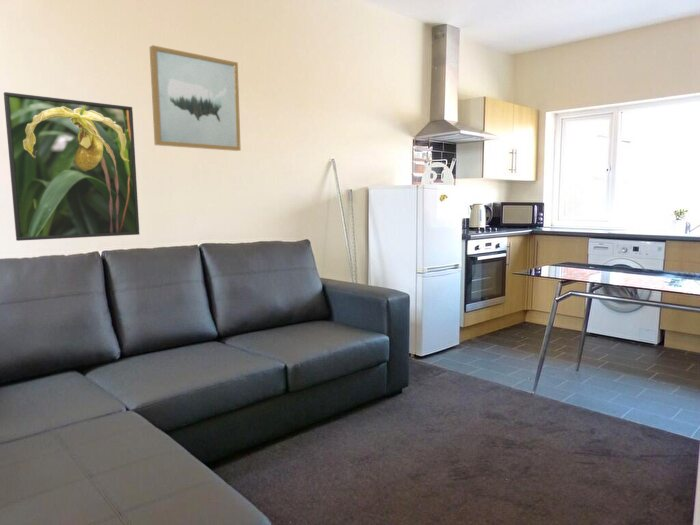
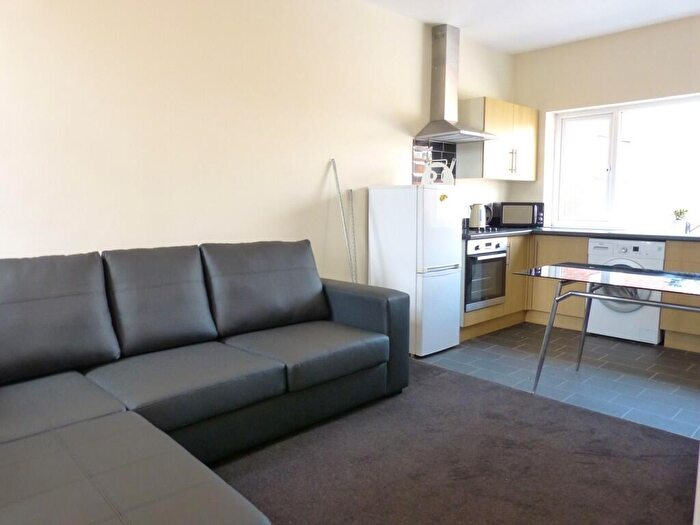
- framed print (77, 169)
- wall art (198, 102)
